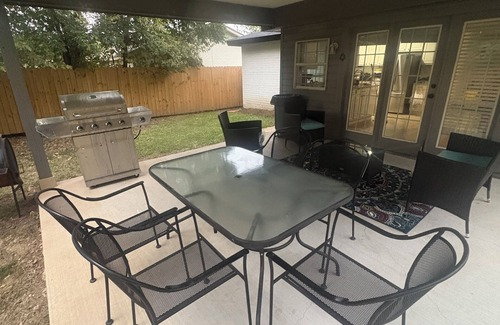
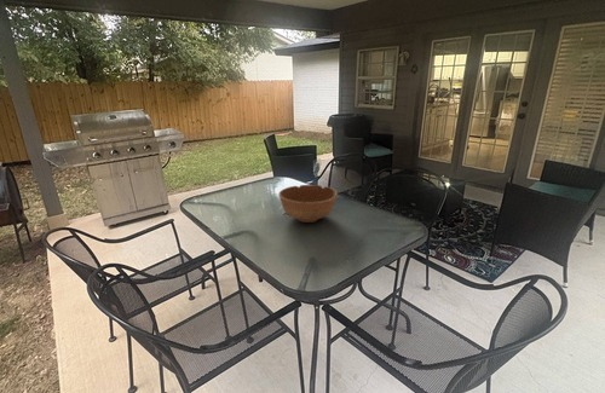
+ bowl (307, 204)
